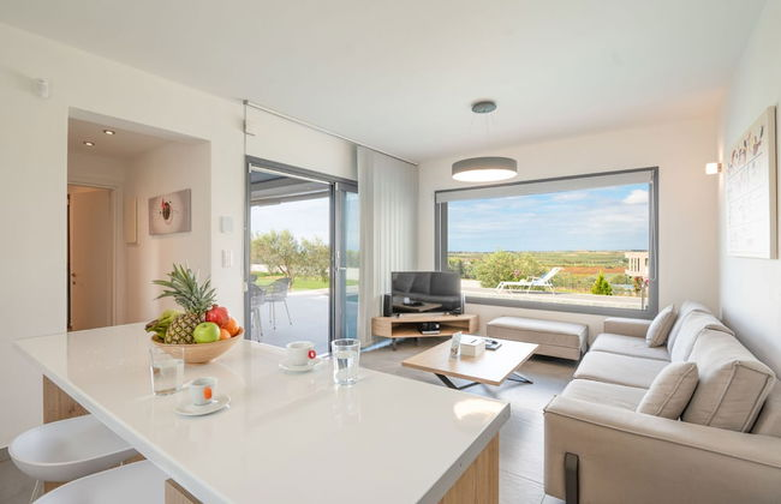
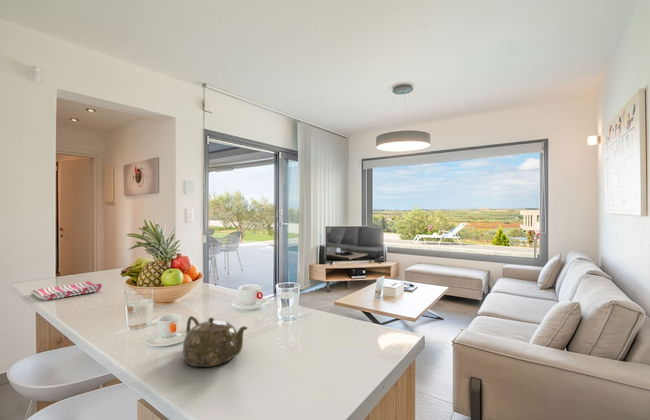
+ dish towel (67, 289)
+ teapot (214, 337)
